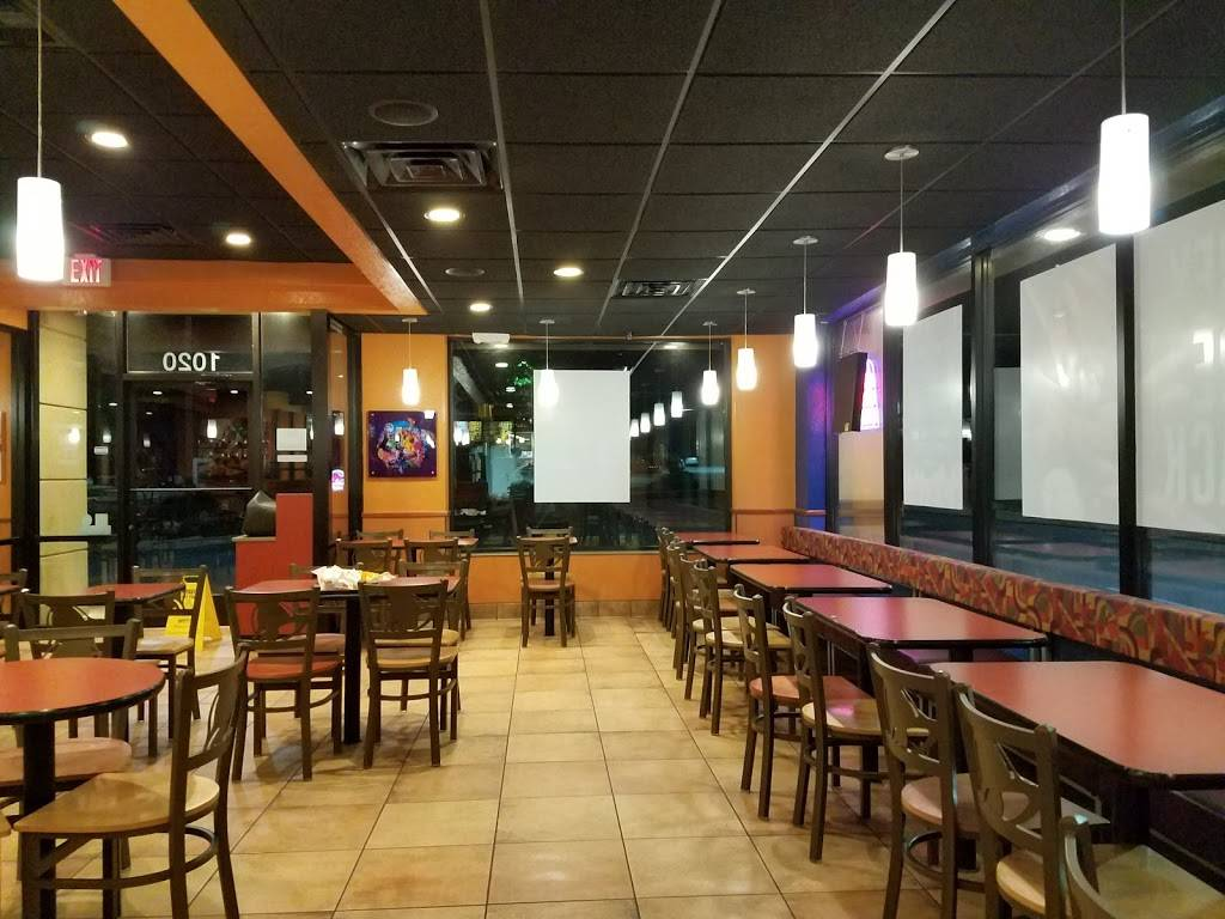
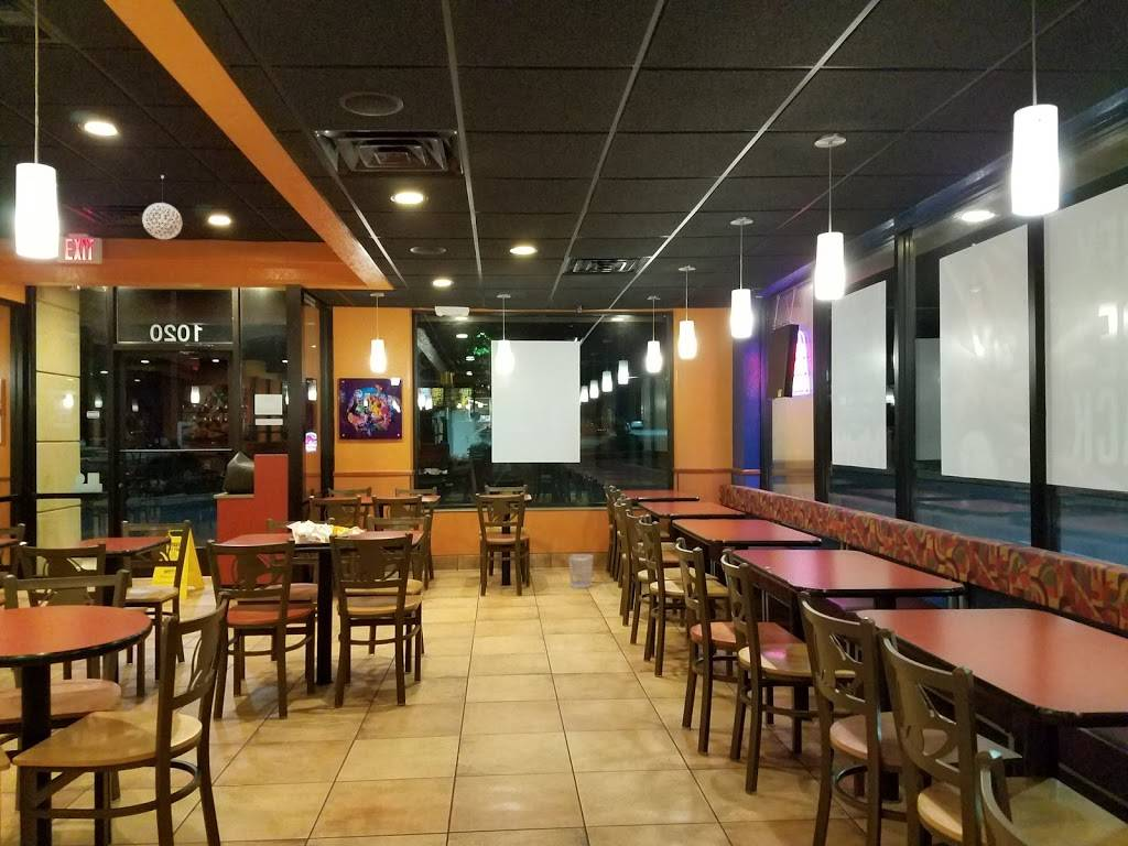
+ wastebasket (581, 571)
+ pendant light (162, 207)
